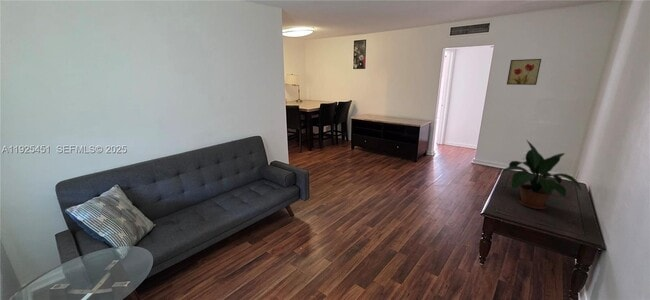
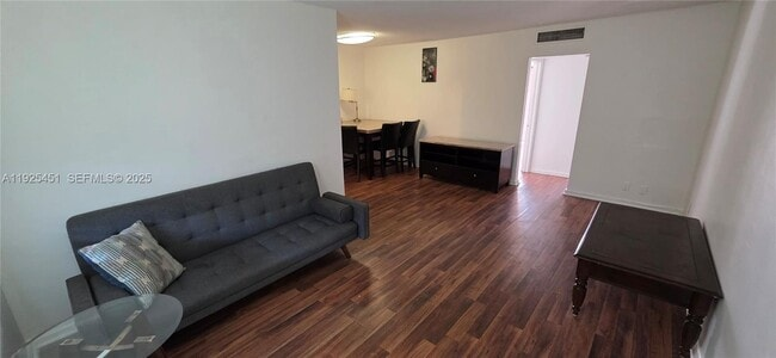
- potted plant (537, 172)
- wall art (523, 72)
